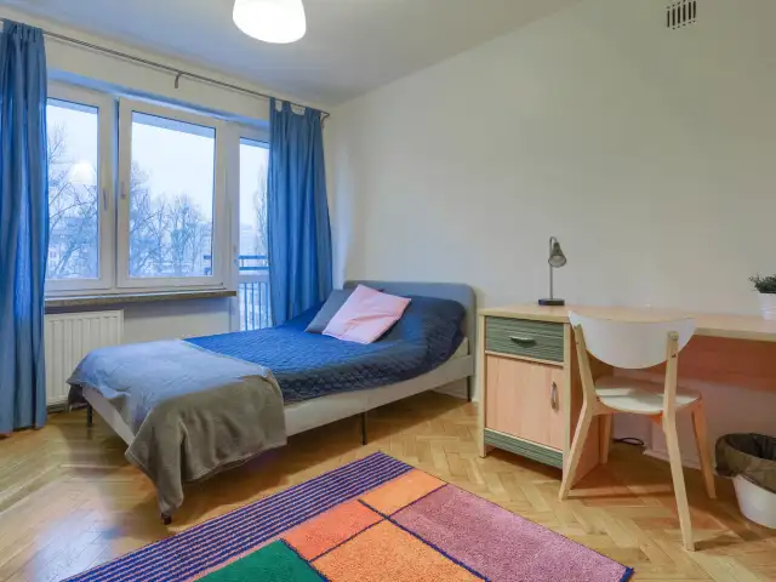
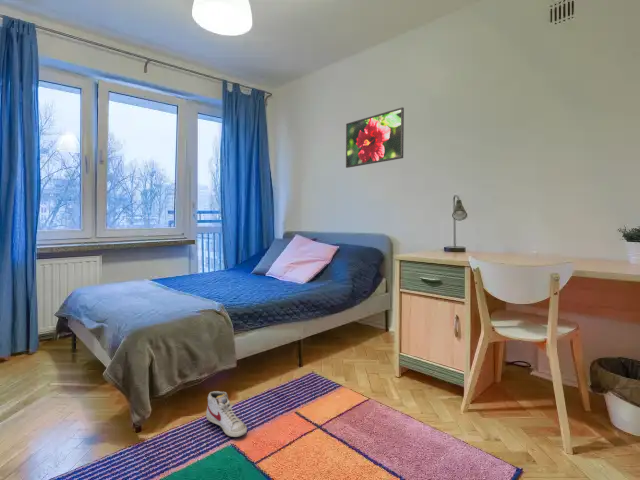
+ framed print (372, 139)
+ shoe (226, 411)
